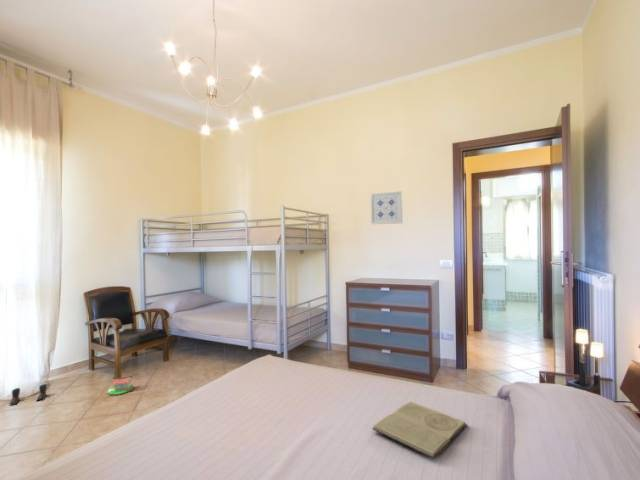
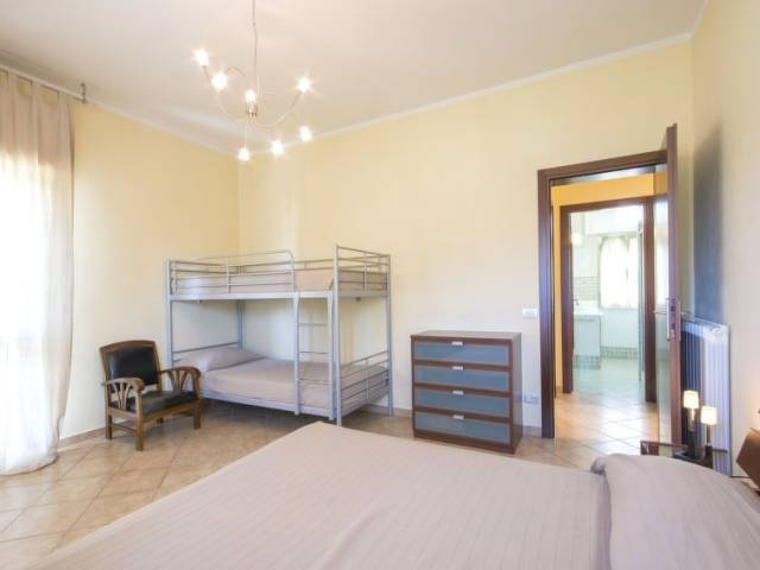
- boots (19, 393)
- book (420, 425)
- toy house (120, 383)
- wall art (386, 208)
